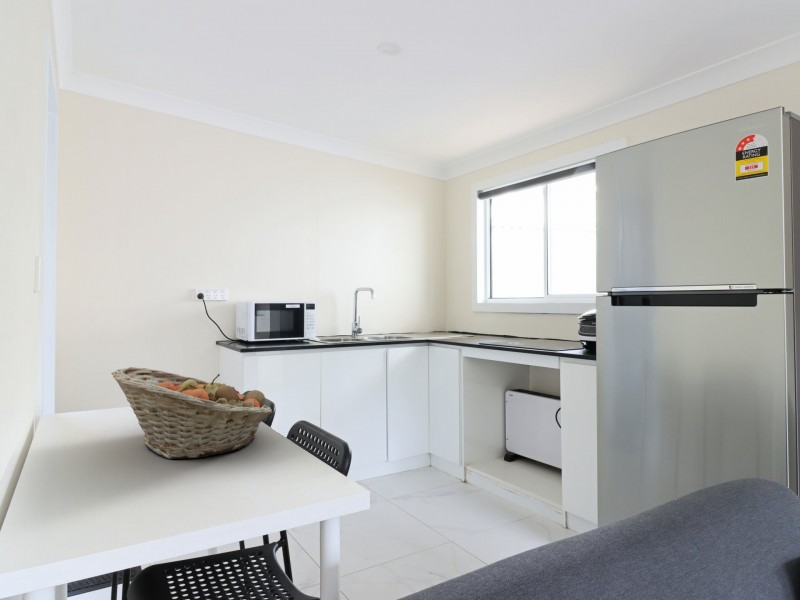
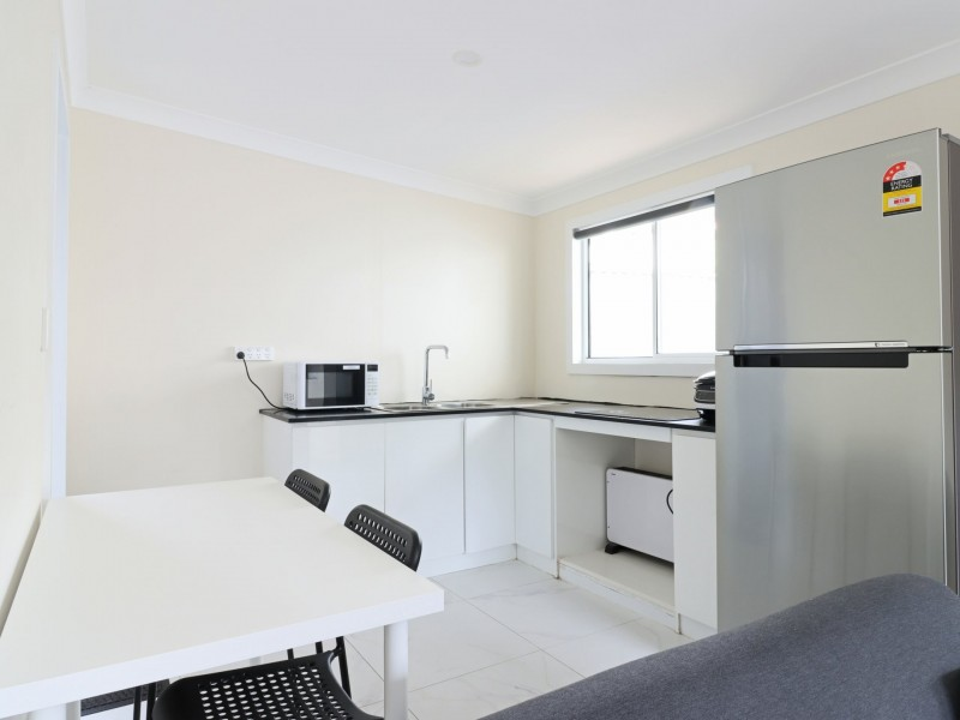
- fruit basket (194, 403)
